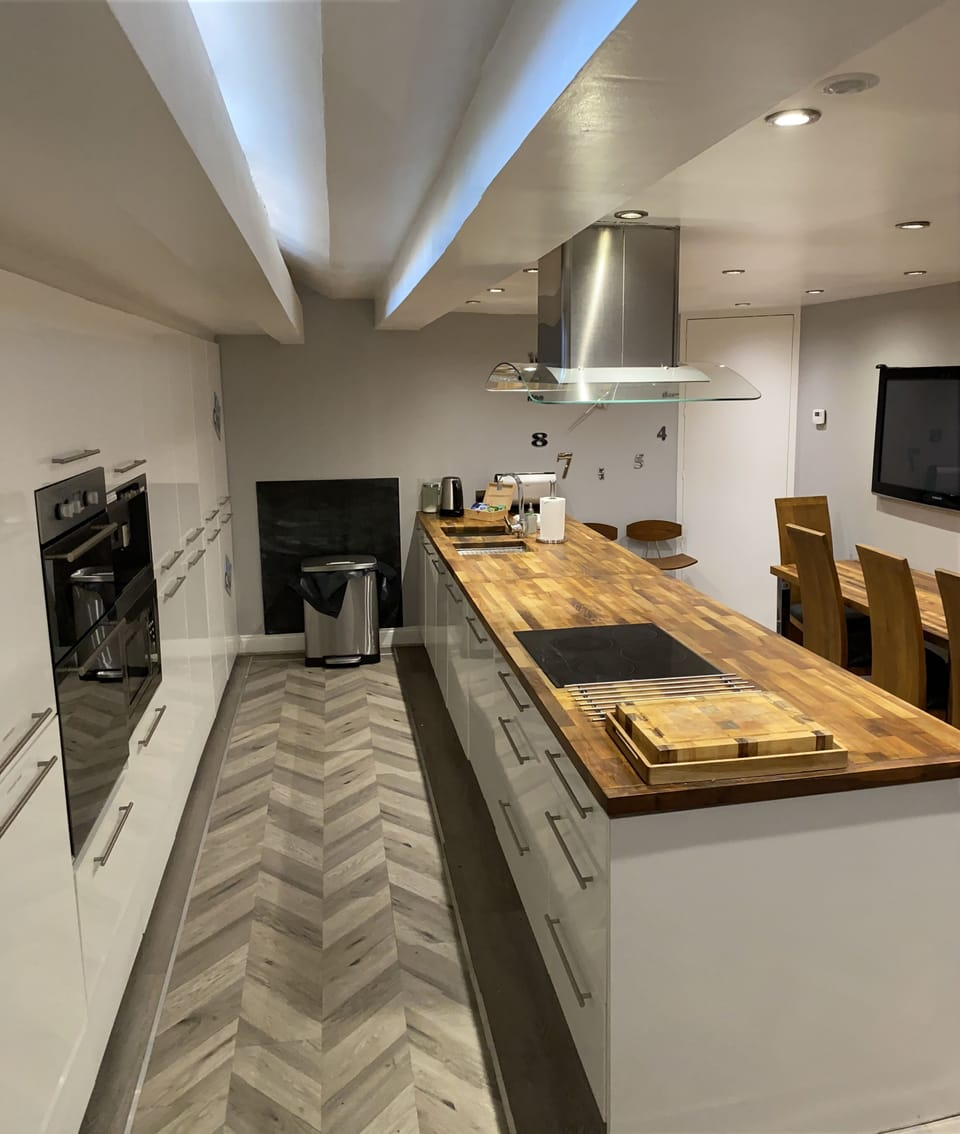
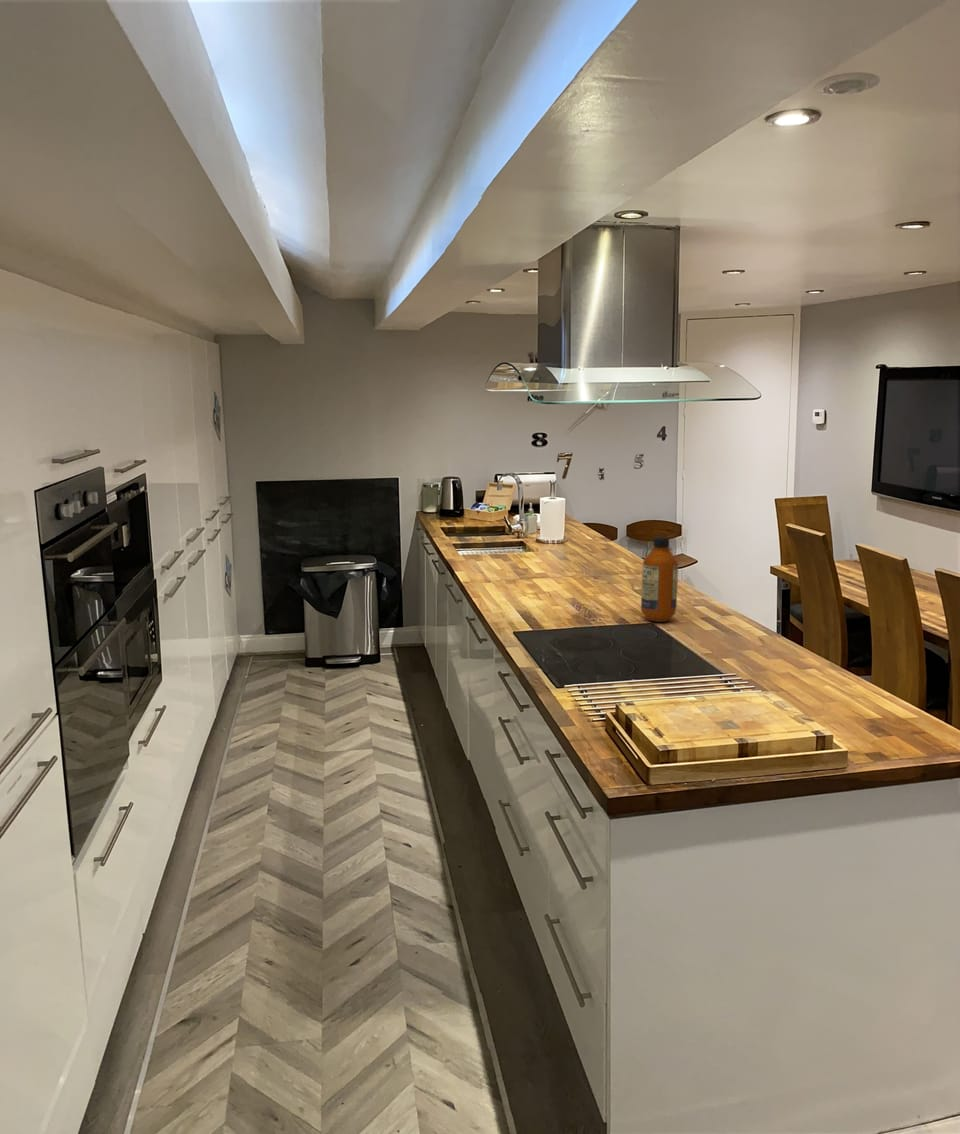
+ bottle (659, 578)
